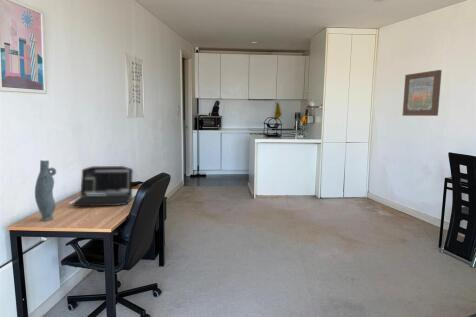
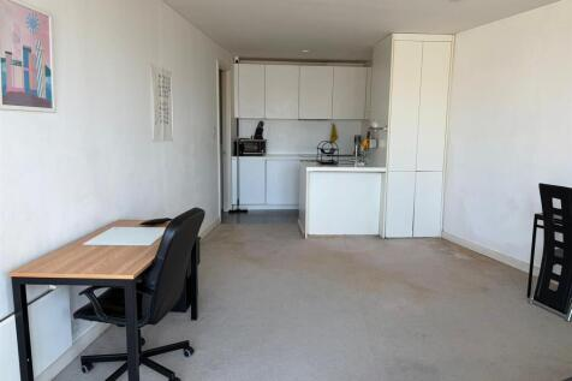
- laptop (103, 185)
- wall art (420, 94)
- vase (45, 190)
